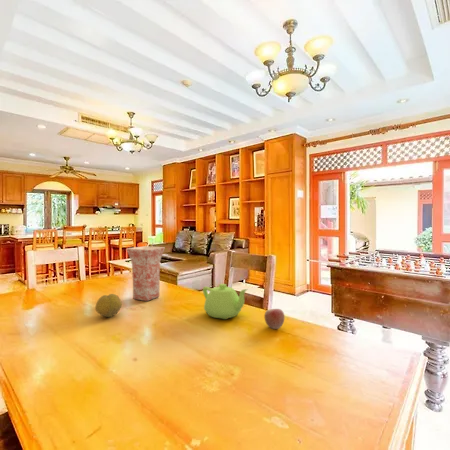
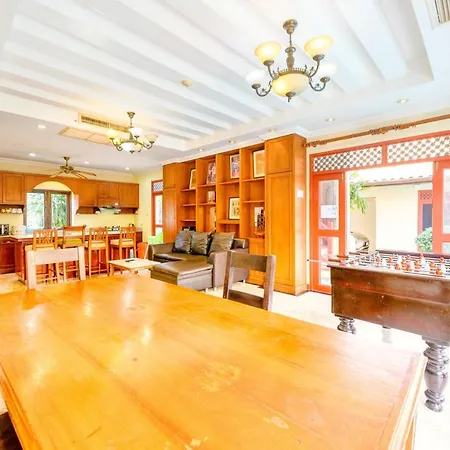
- teapot (224, 299)
- vase (146, 272)
- fruit (109, 305)
- apple (274, 318)
